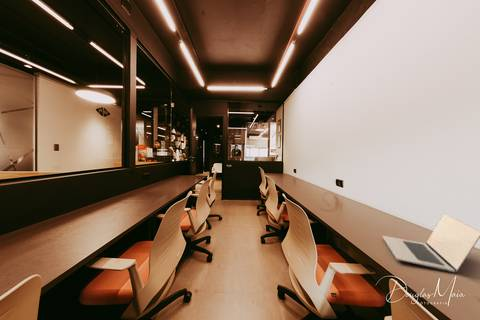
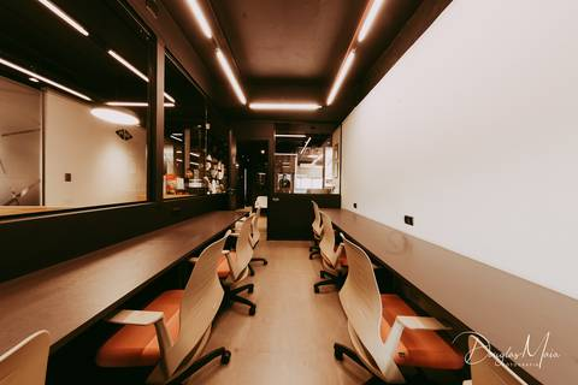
- laptop (421, 242)
